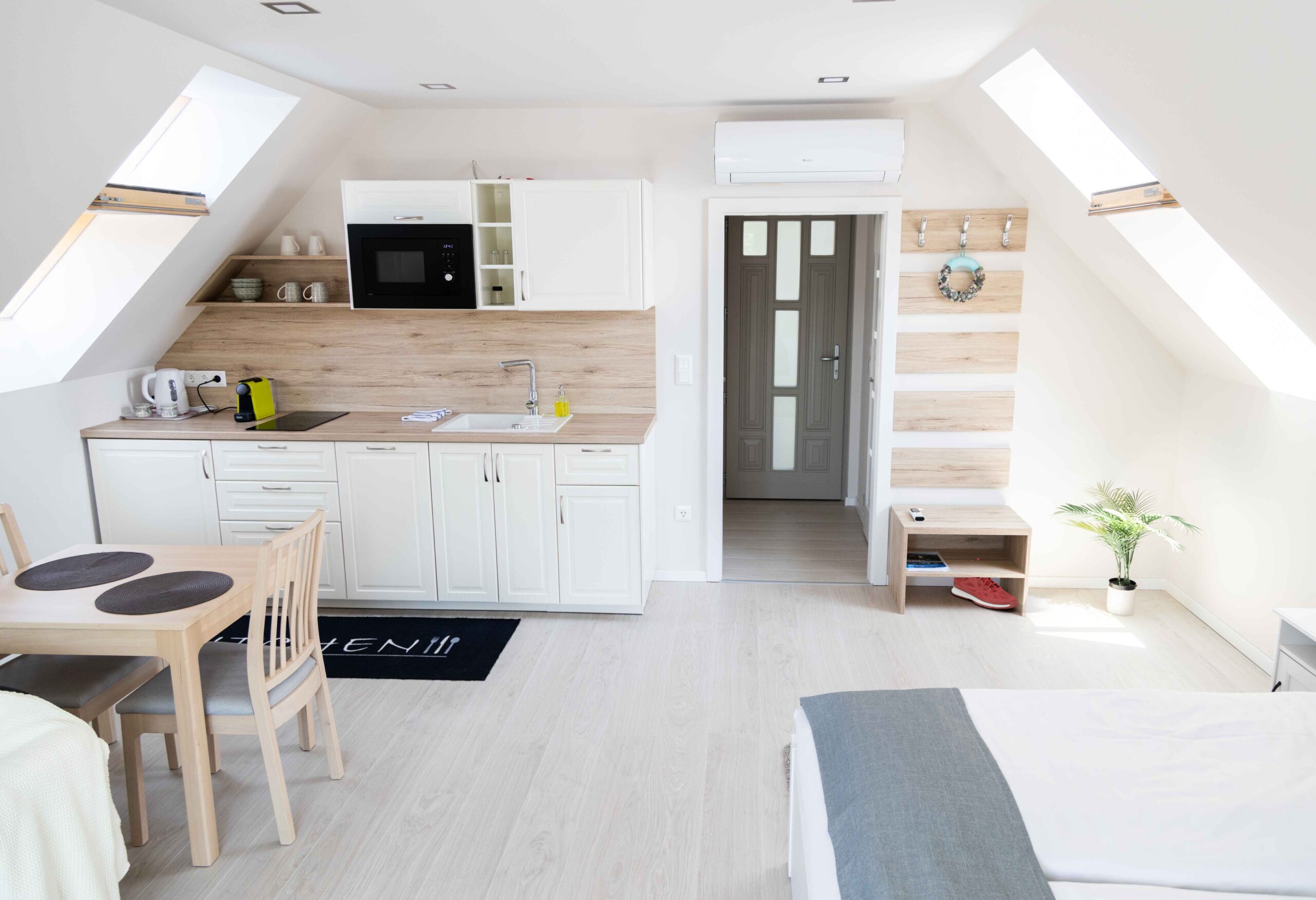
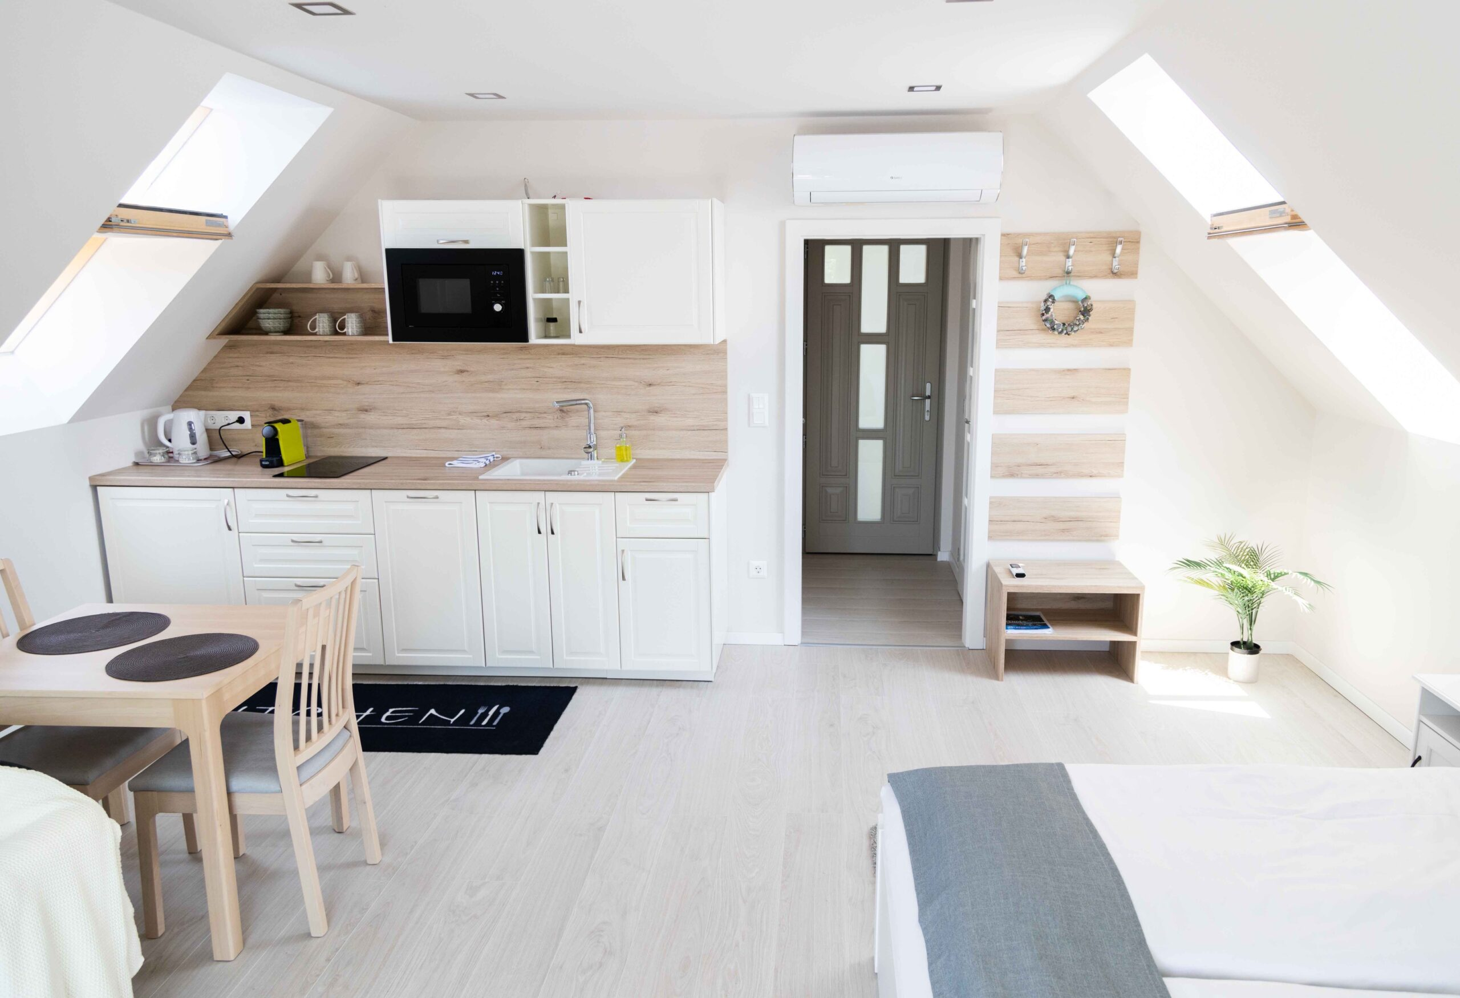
- sneaker (984, 581)
